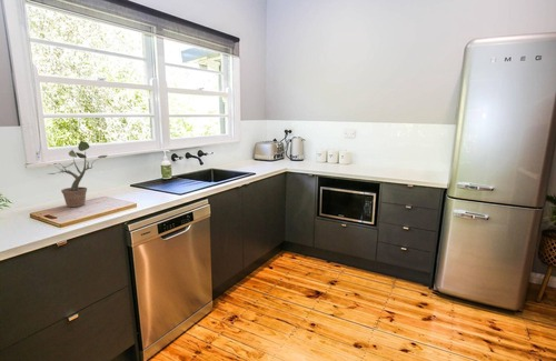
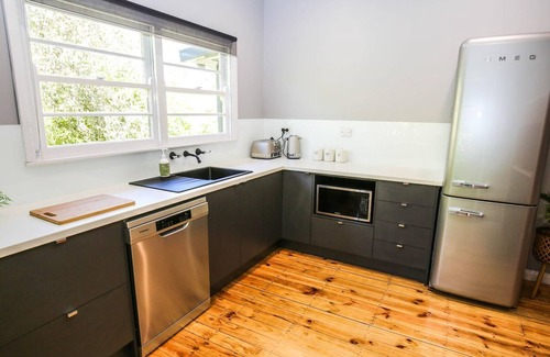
- potted plant (75, 174)
